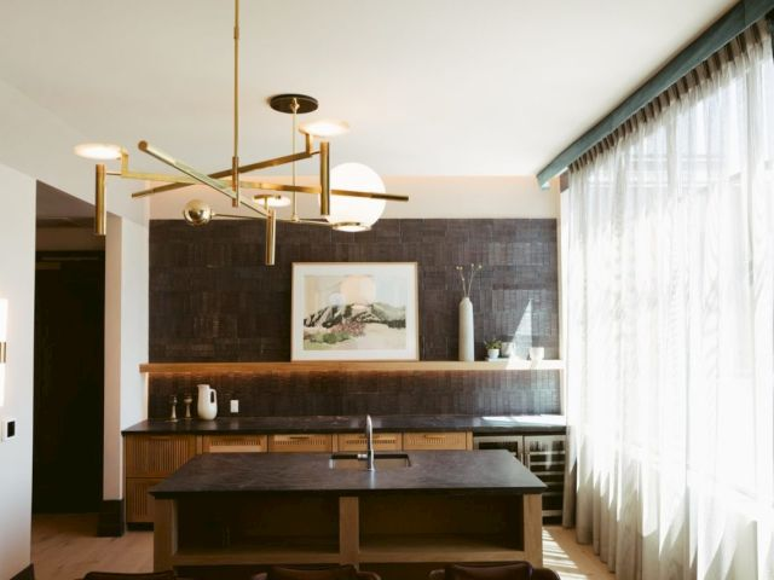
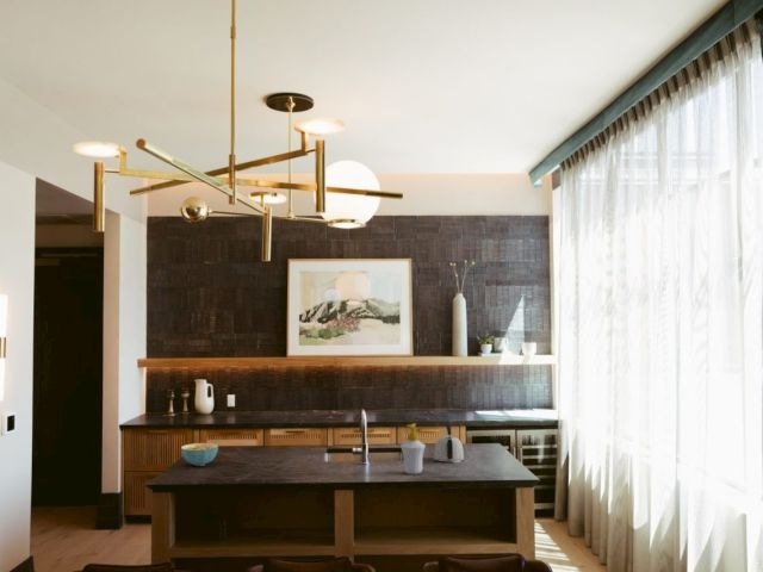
+ soap bottle (412, 448)
+ kettle (448, 442)
+ cereal bowl (199, 455)
